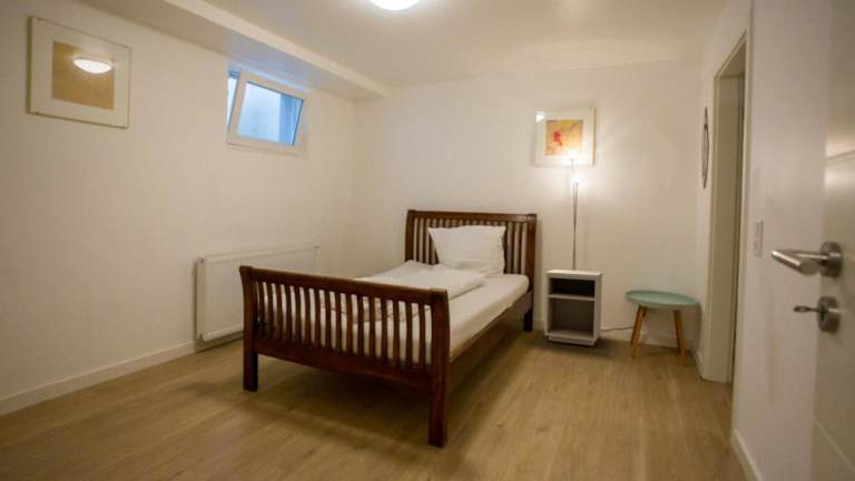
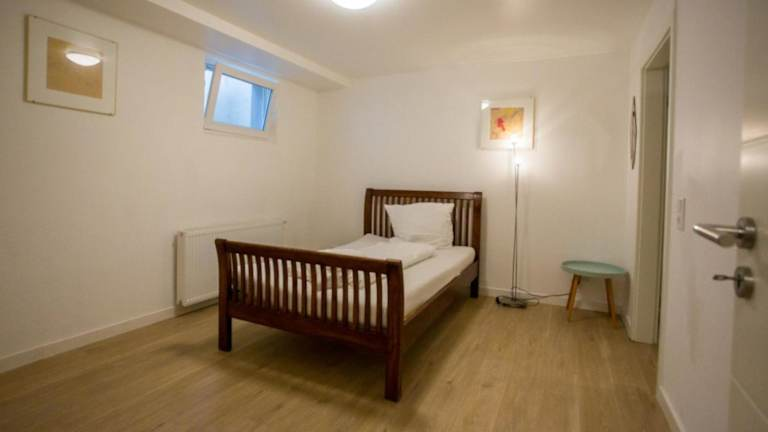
- nightstand (573, 305)
